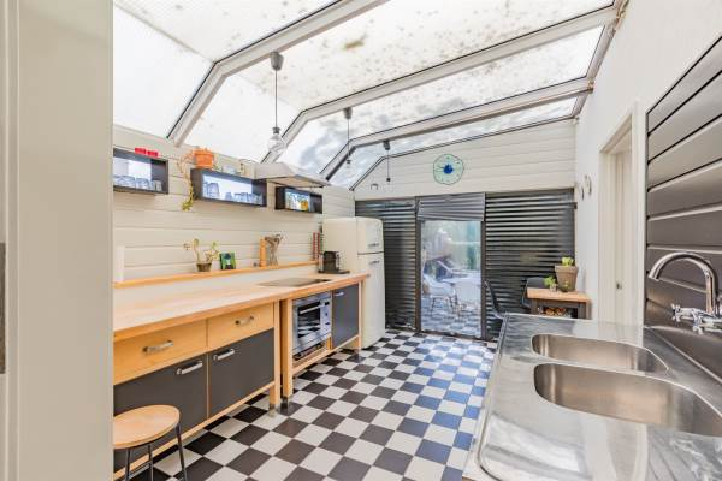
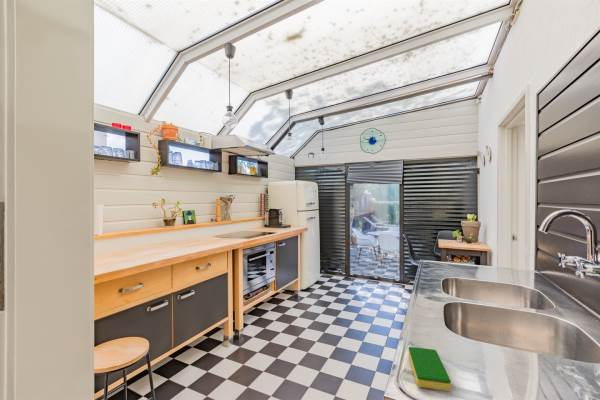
+ dish sponge (427, 366)
